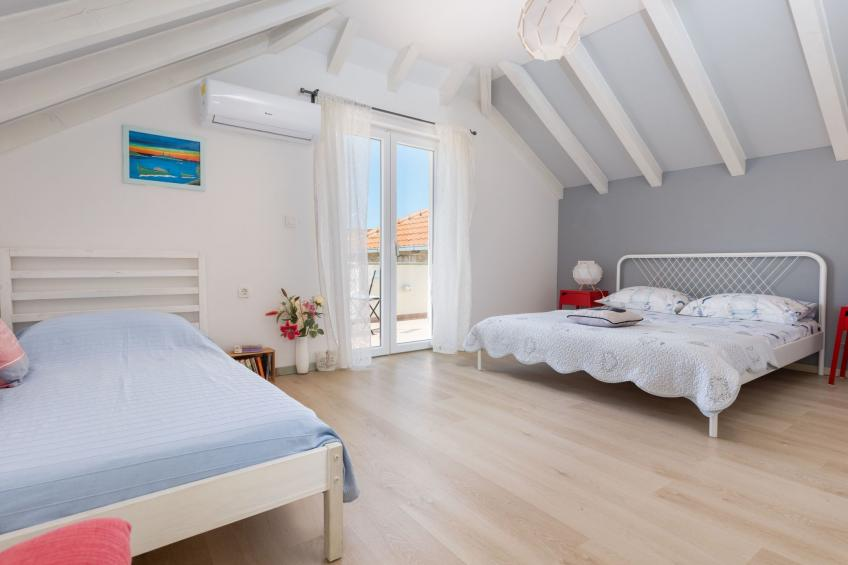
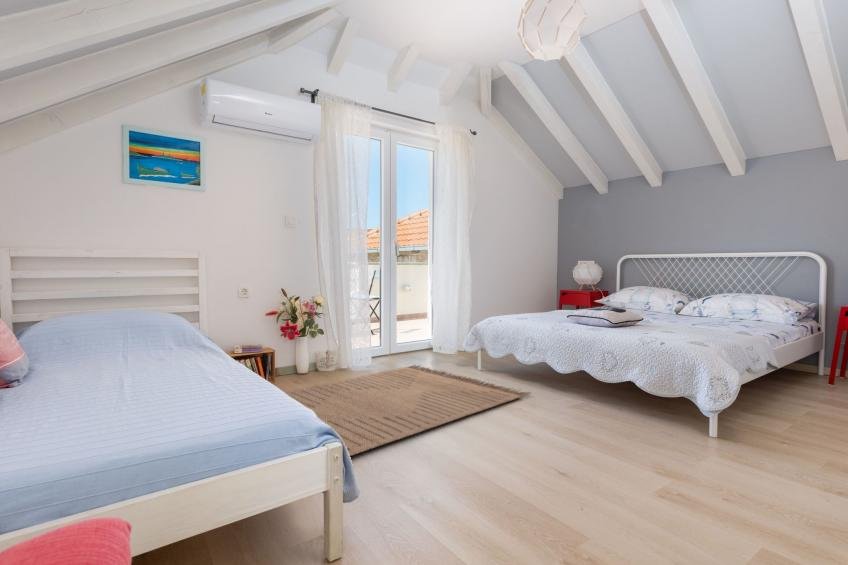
+ rug (359, 405)
